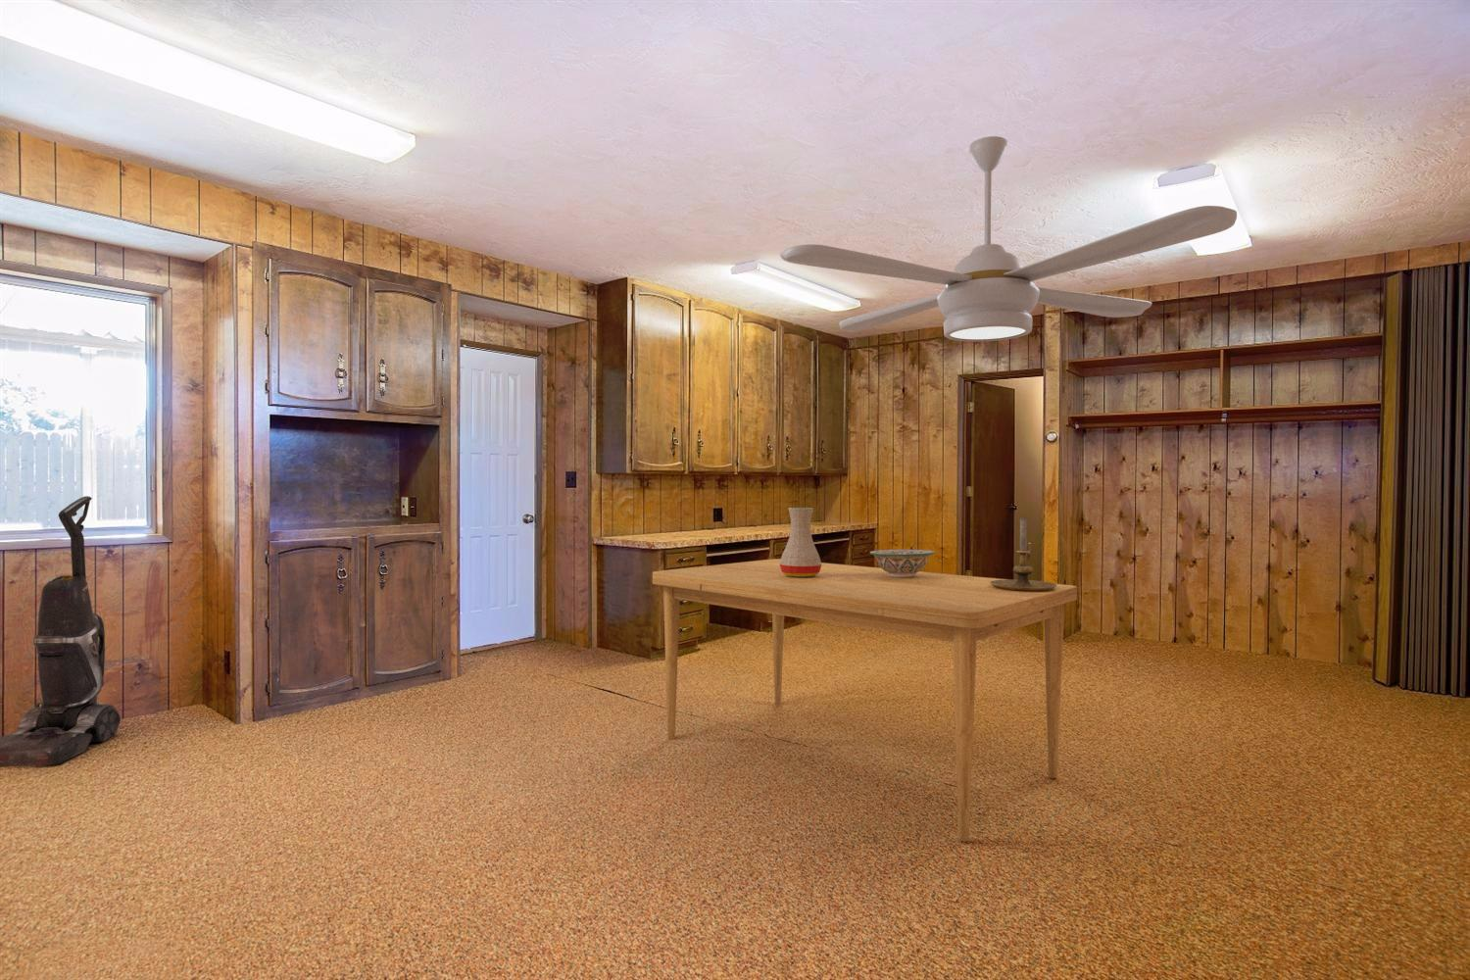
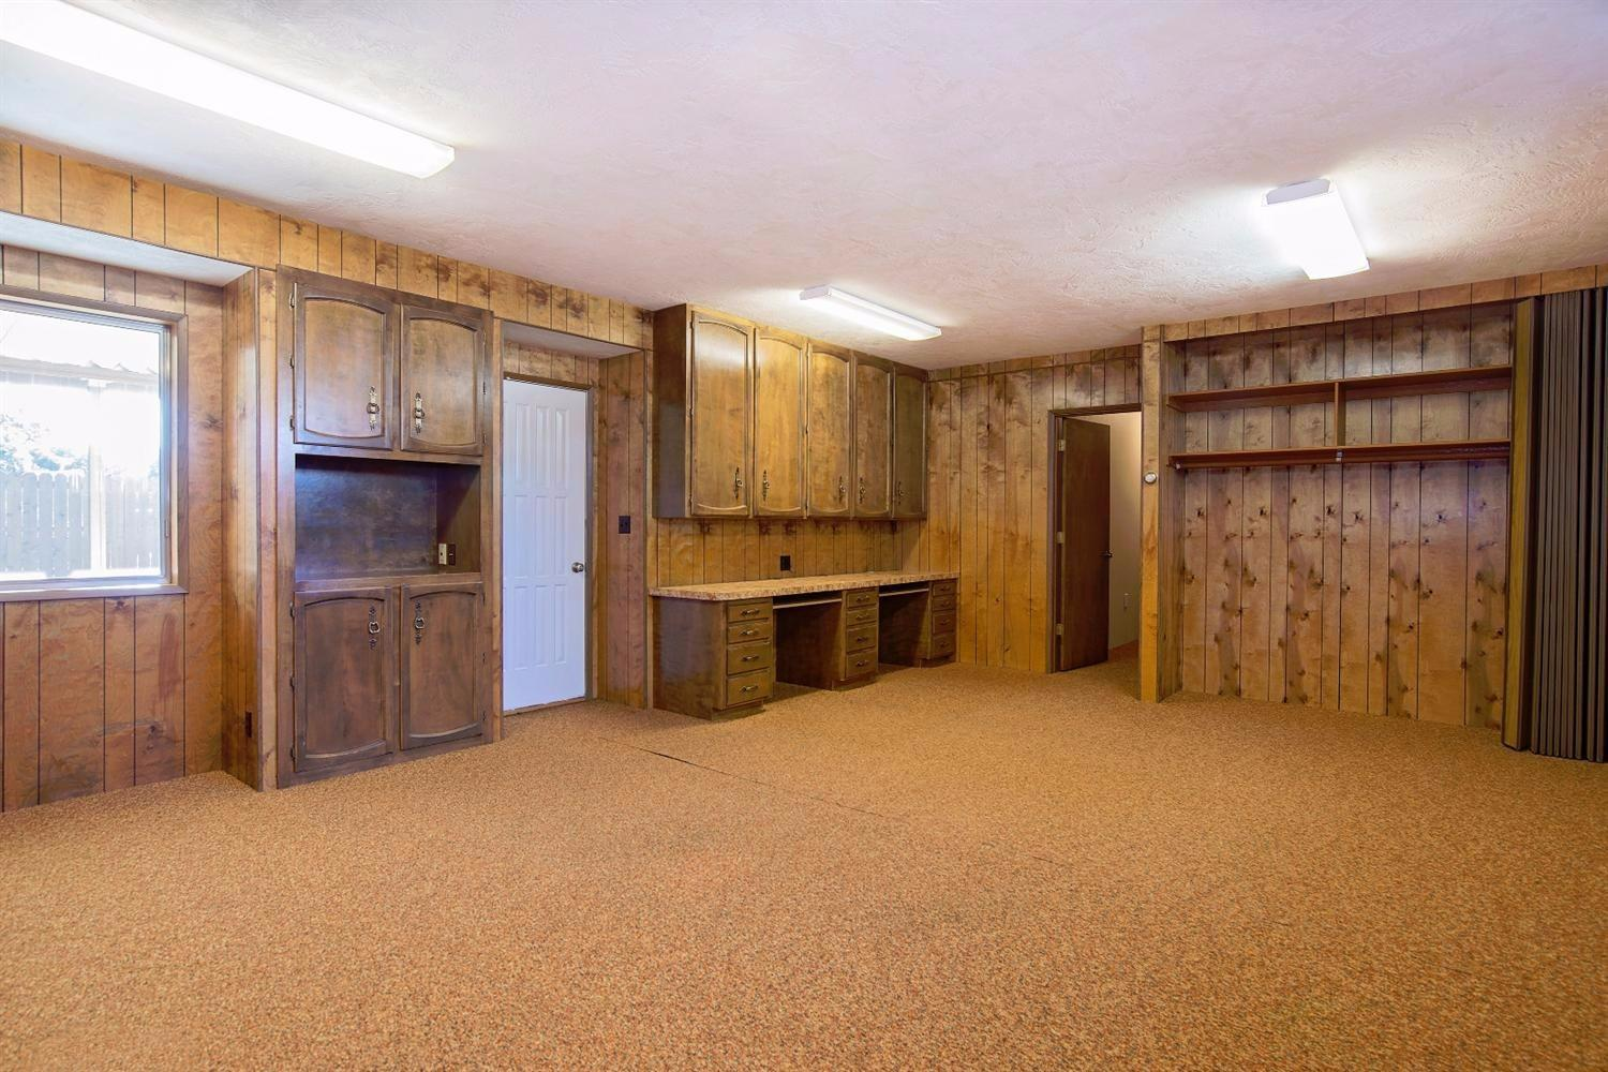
- vase (800, 541)
- candle holder (1023, 551)
- dining table (855, 627)
- vacuum cleaner (49, 623)
- decorative bowl (901, 562)
- ceiling fan (987, 240)
